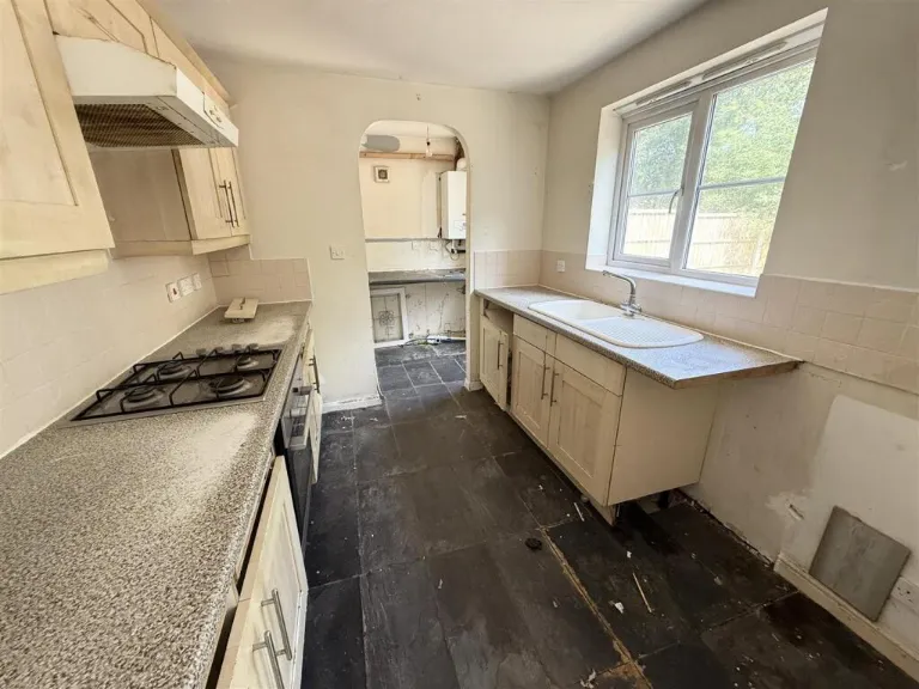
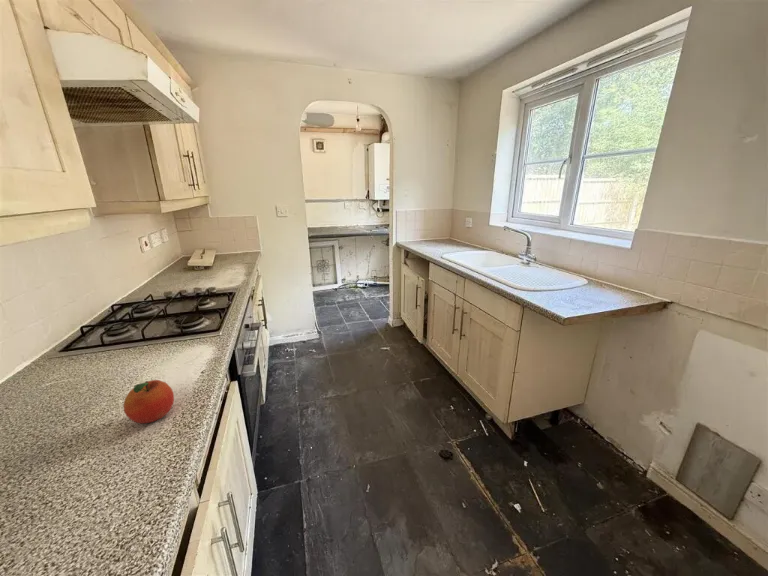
+ fruit (149, 398)
